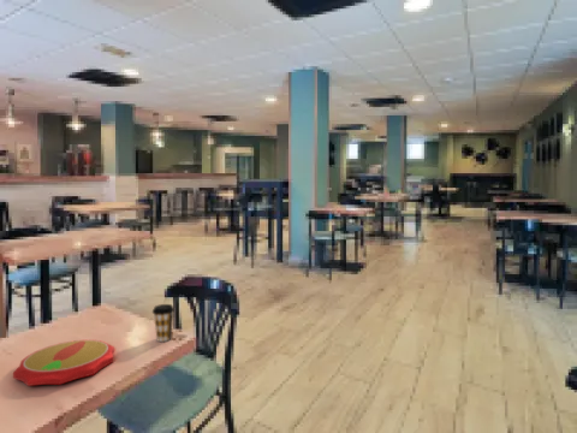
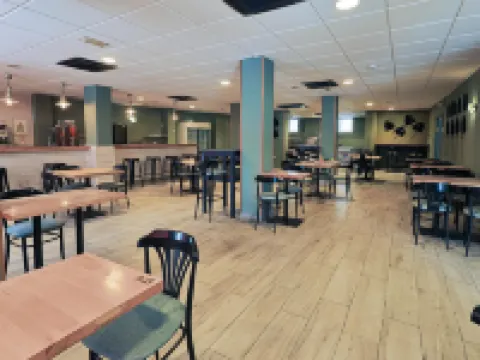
- plate (67, 357)
- coffee cup (163, 322)
